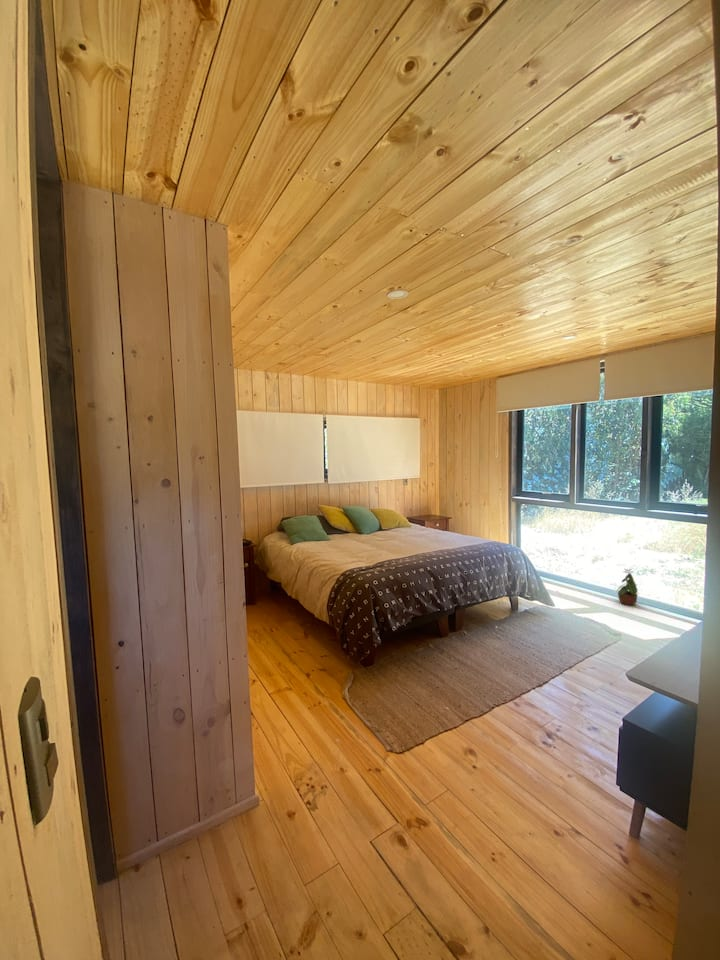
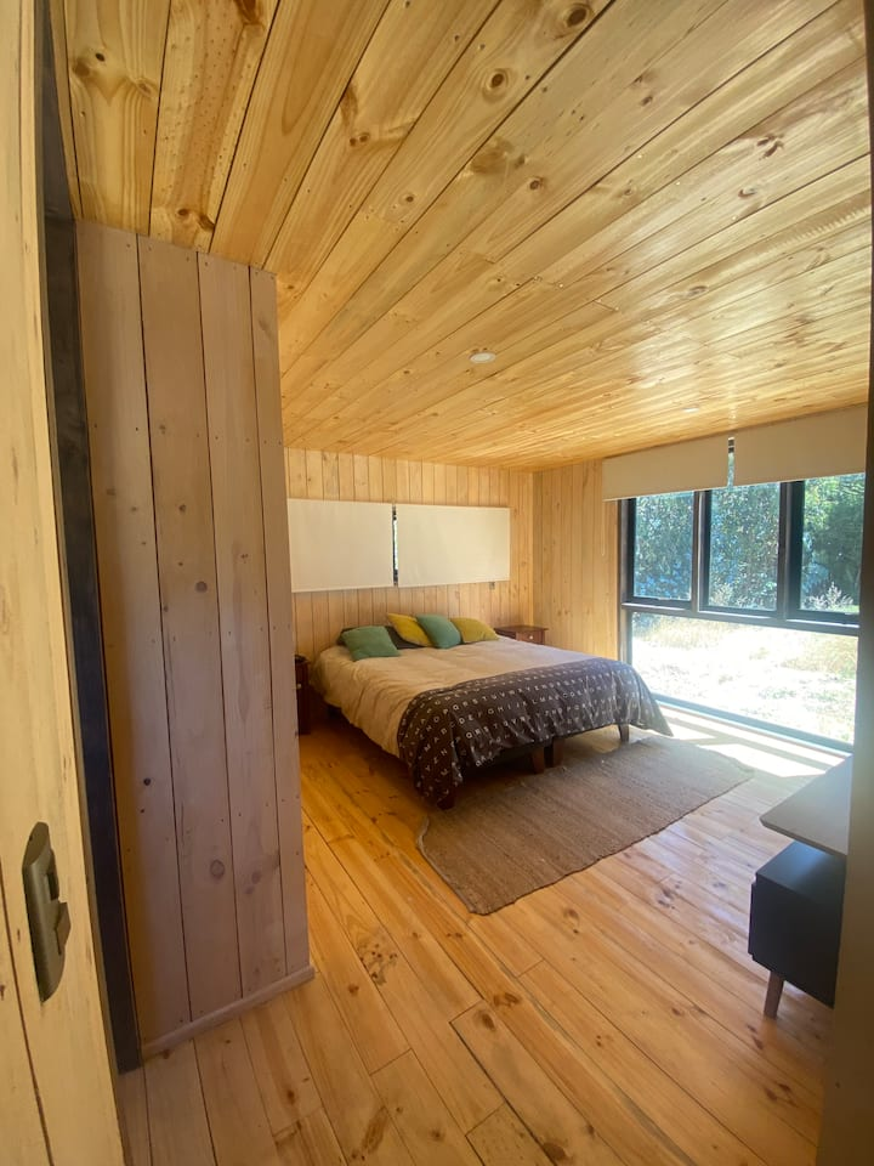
- potted plant (628, 586)
